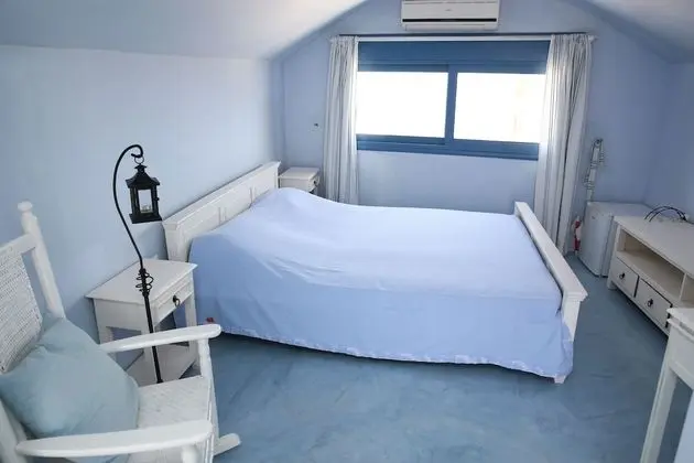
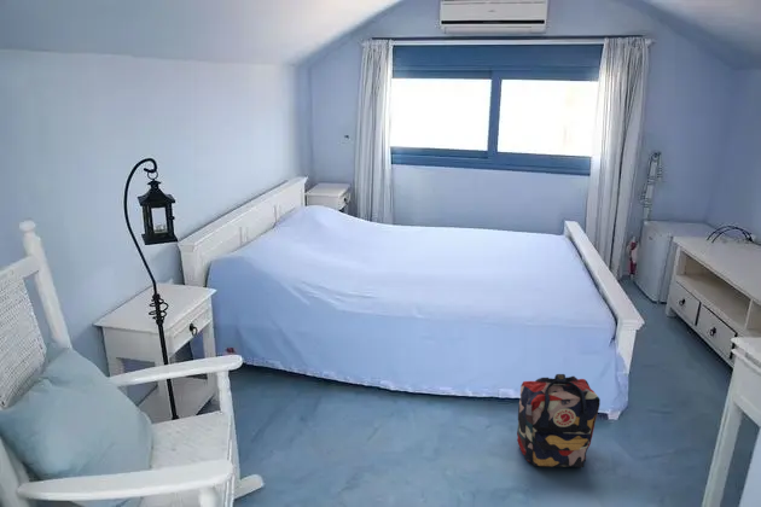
+ backpack (554, 414)
